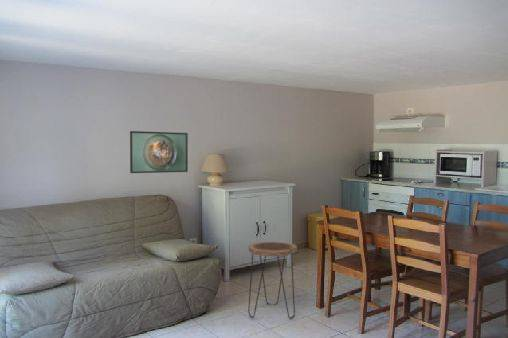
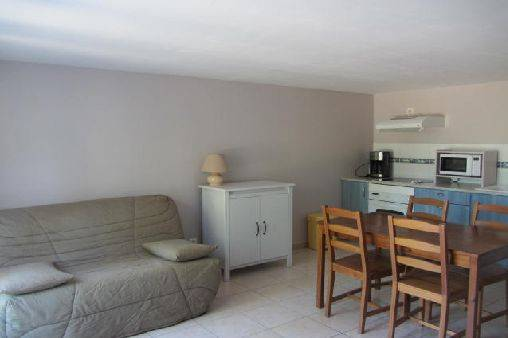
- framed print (160, 152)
- side table (280, 280)
